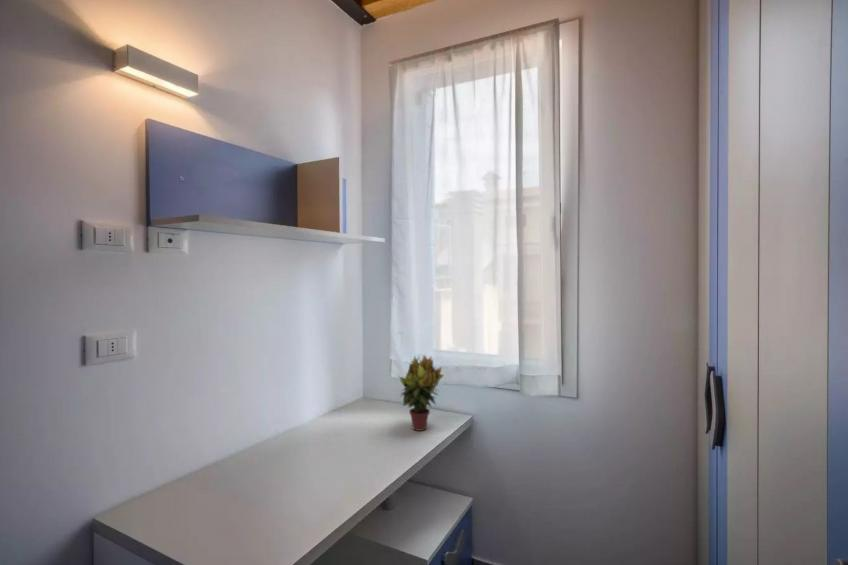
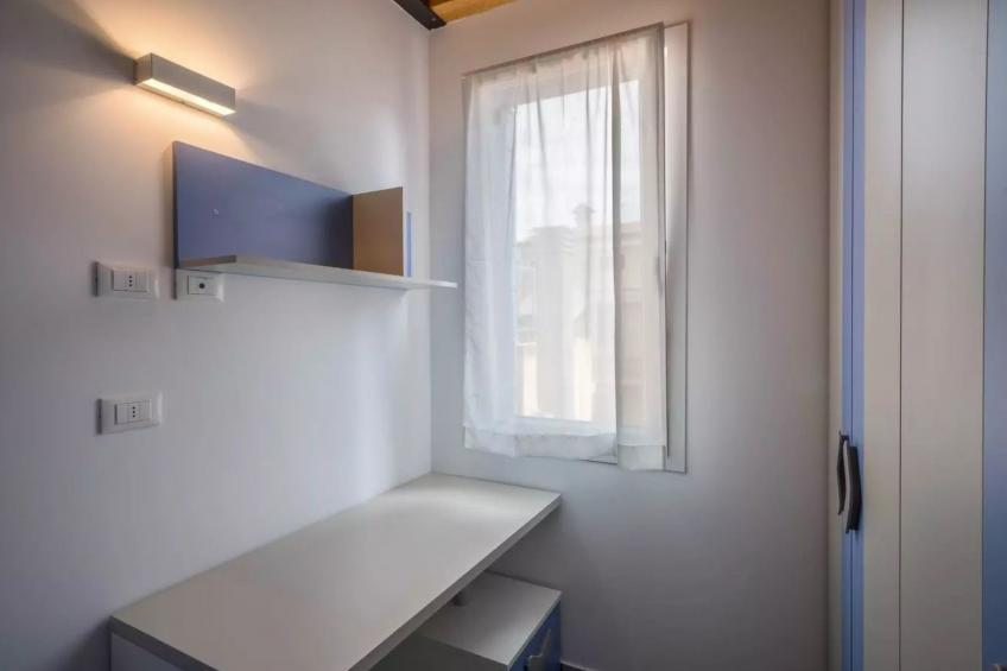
- potted plant (419, 392)
